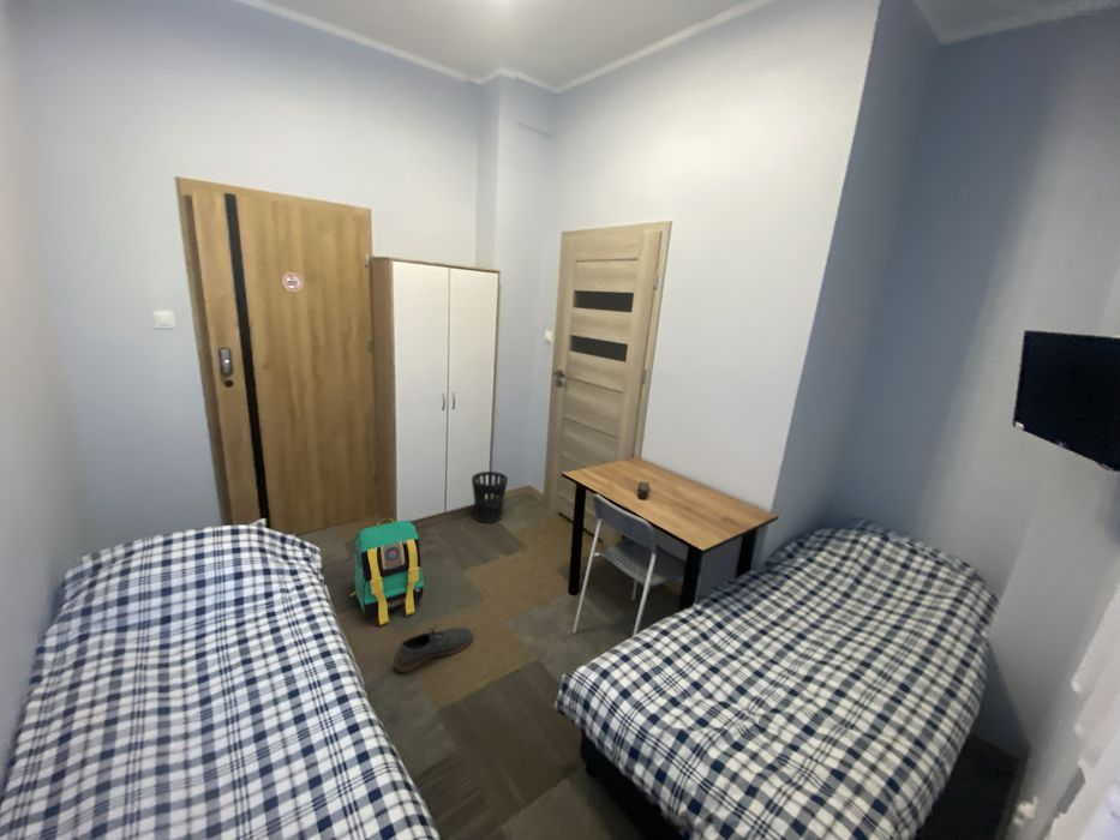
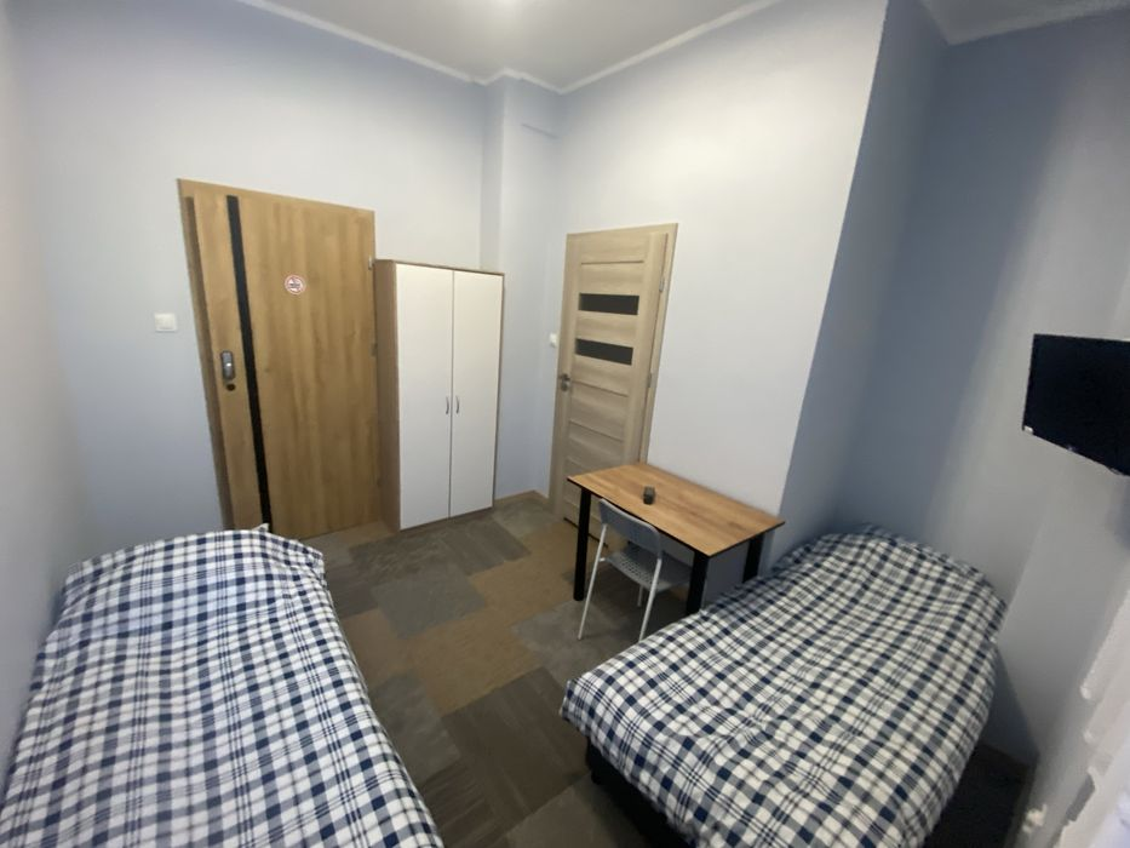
- backpack (387, 560)
- wastebasket (489, 497)
- shoe (435, 640)
